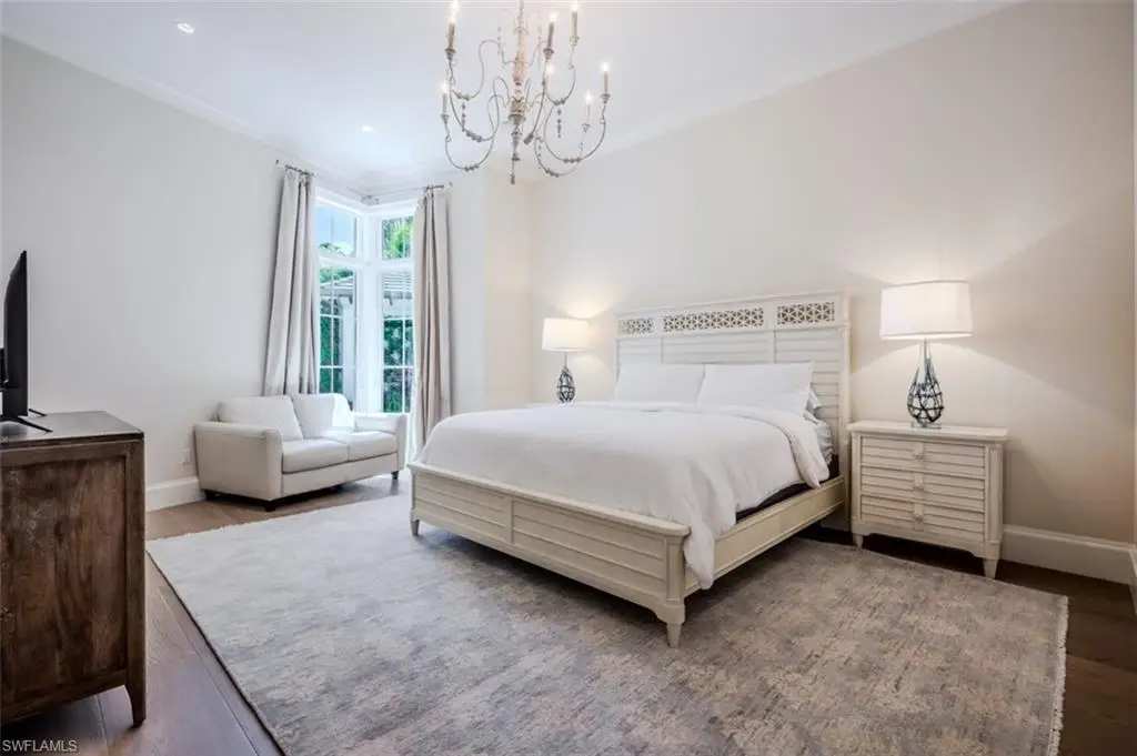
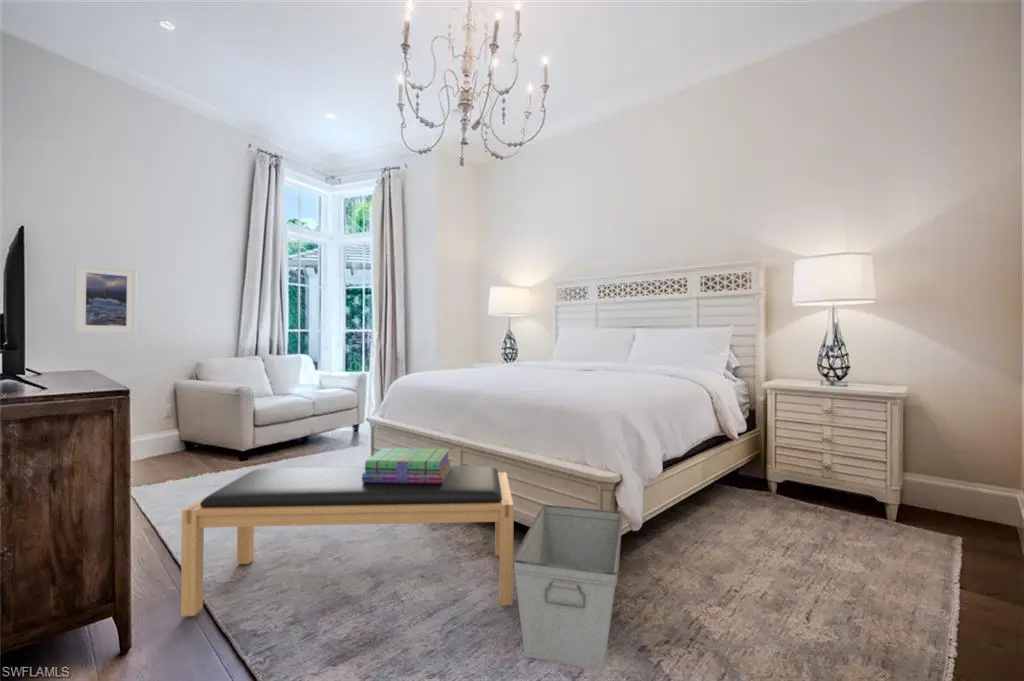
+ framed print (106, 300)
+ bench (366, 523)
+ stack of books (409, 464)
+ storage bin (573, 574)
